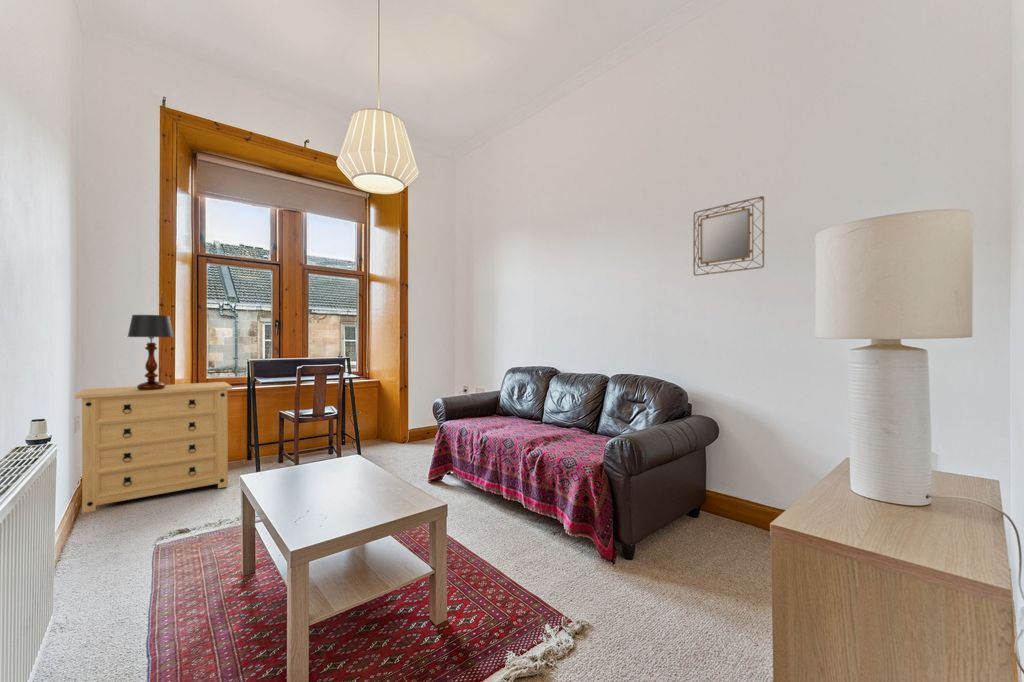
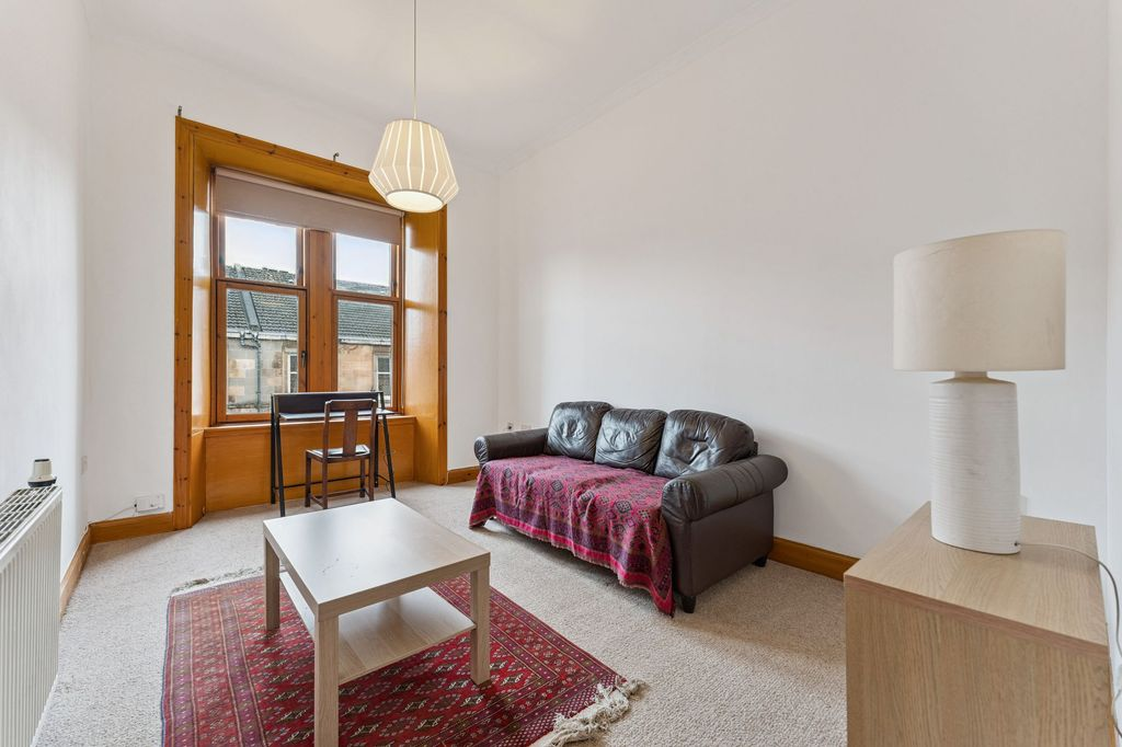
- dresser (160, 439)
- table lamp (151, 352)
- home mirror (725, 237)
